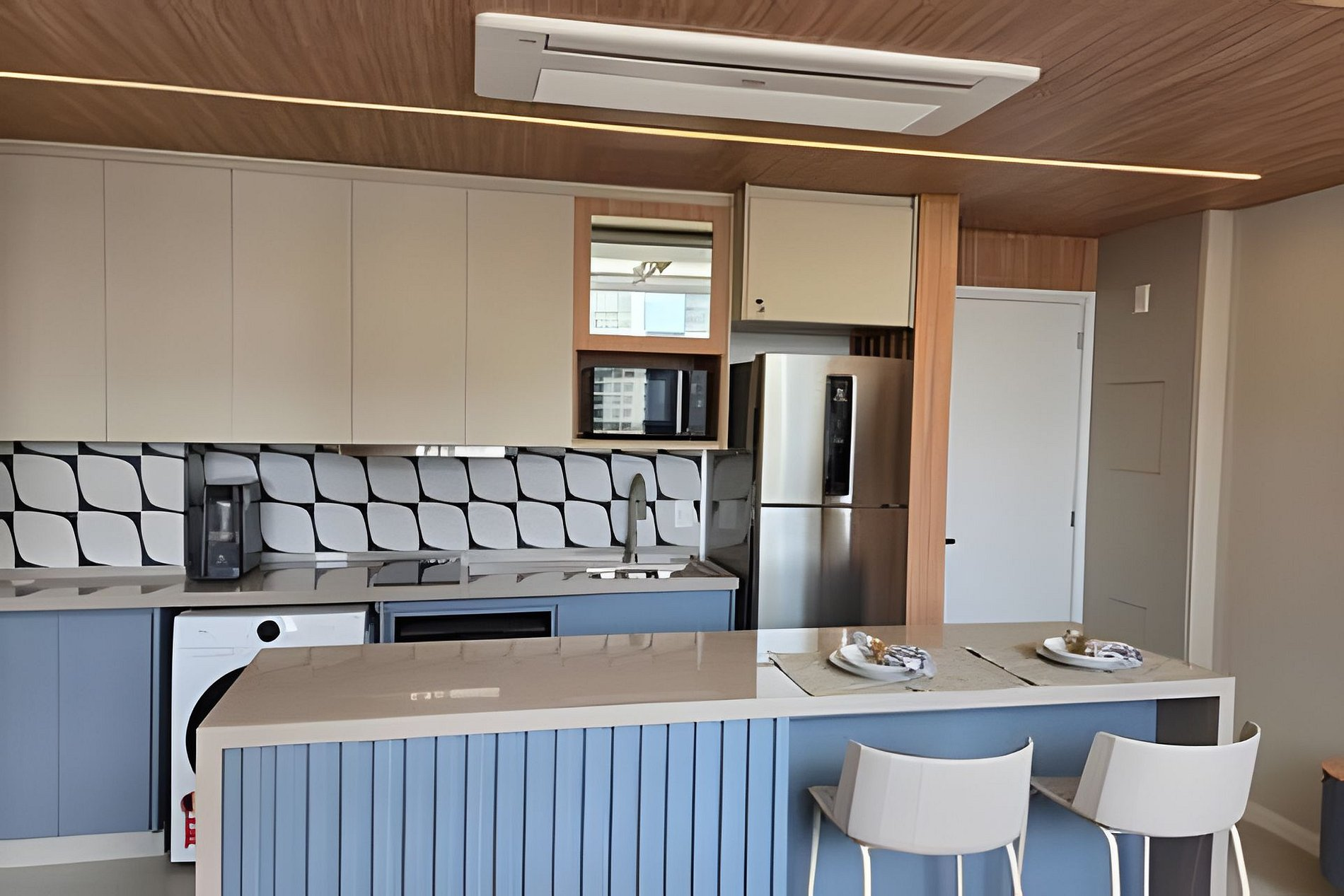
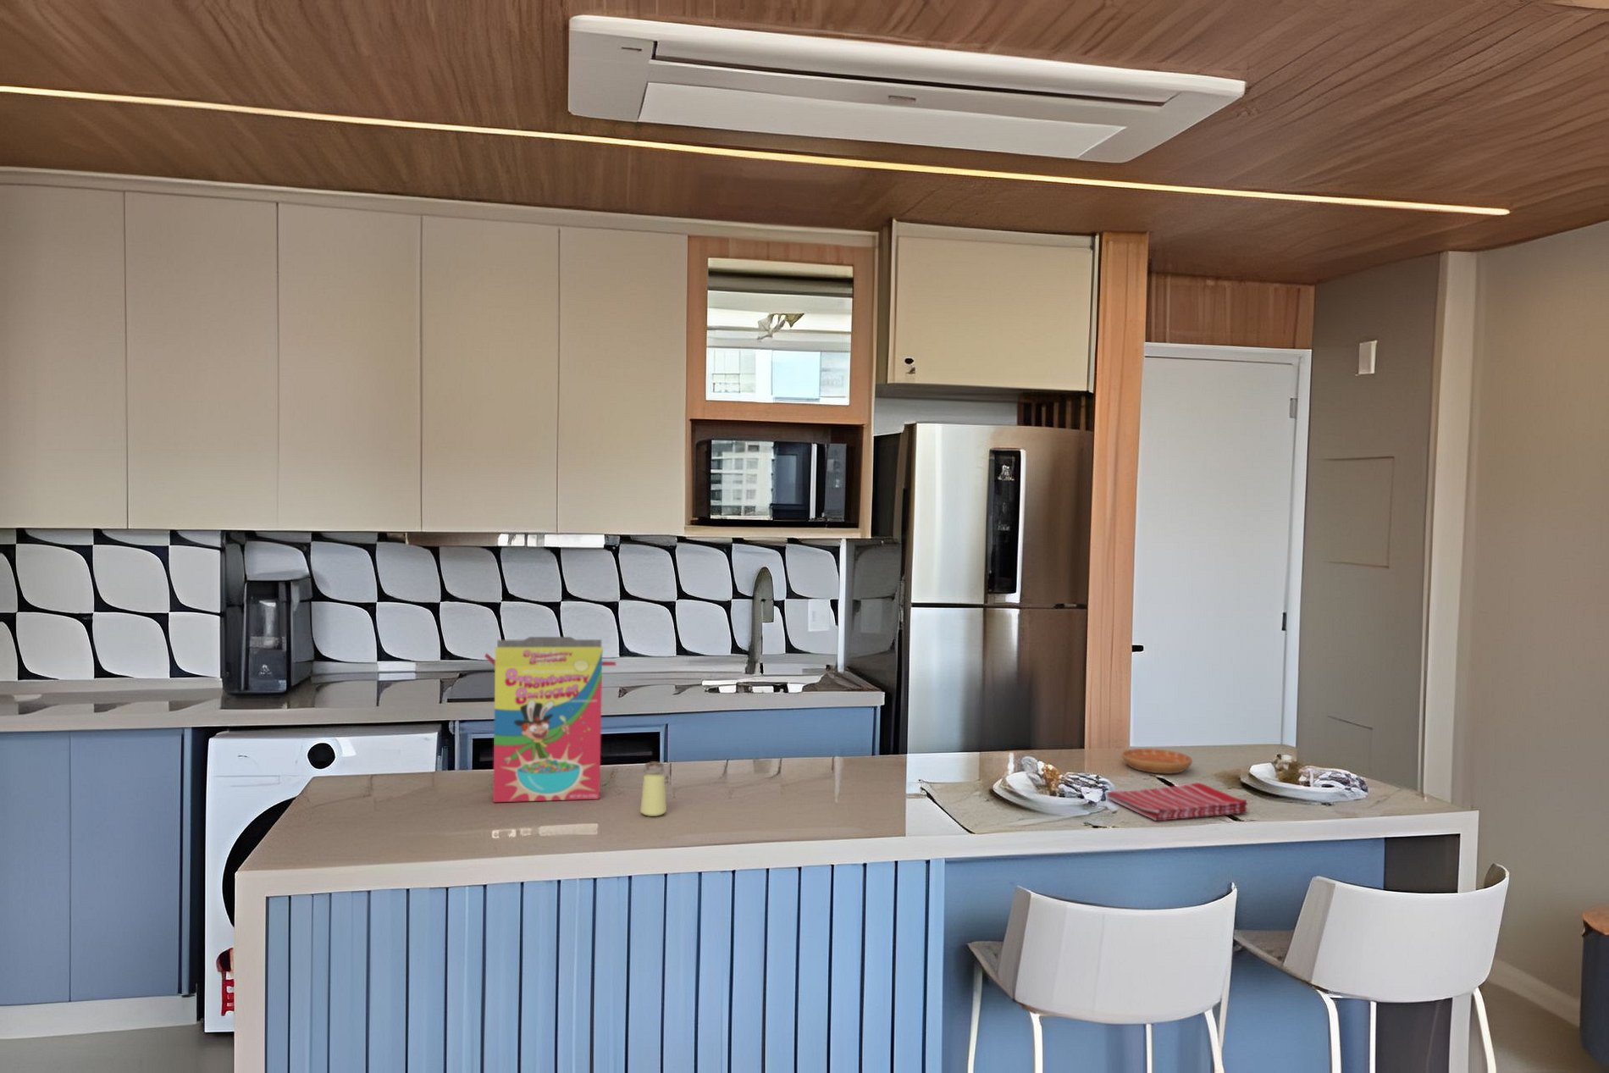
+ saltshaker (654, 788)
+ saucer (1156, 762)
+ cereal box (551, 717)
+ dish towel (1177, 800)
